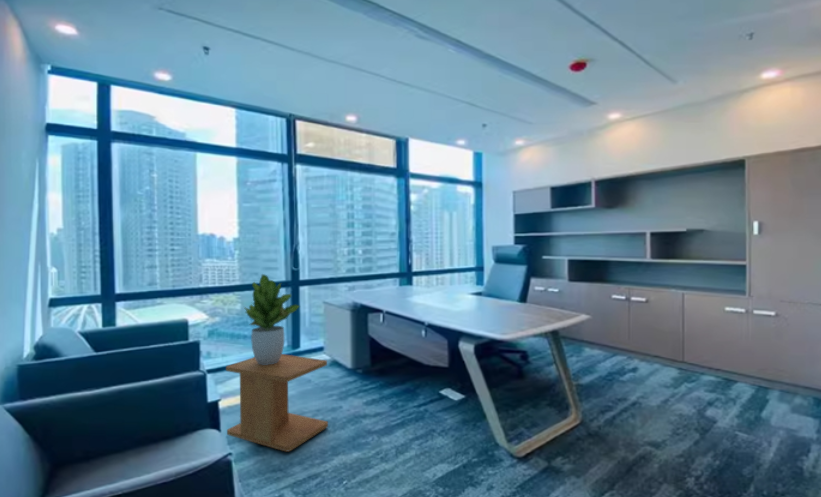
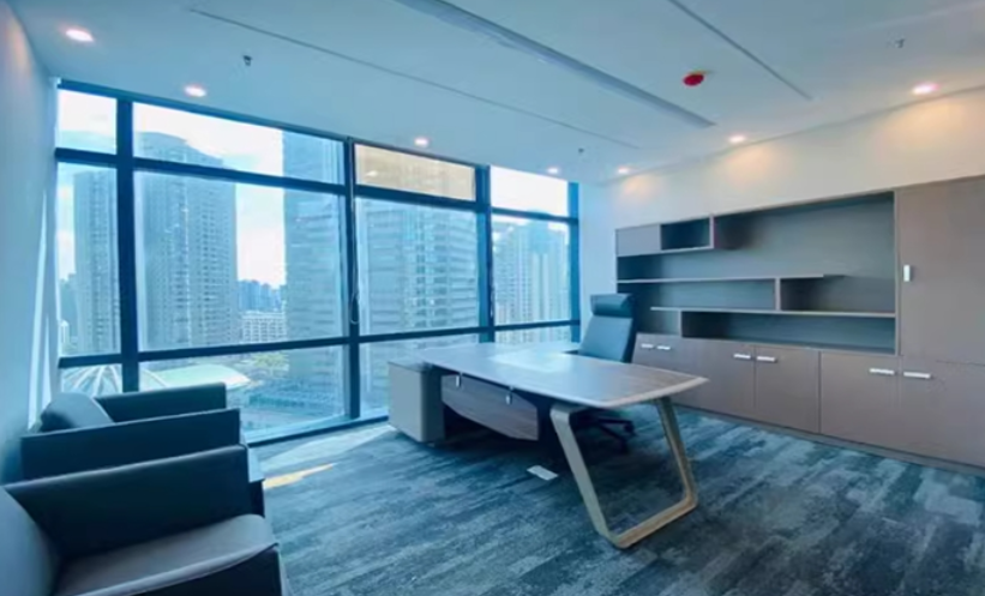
- side table (277, 397)
- potted plant (268, 318)
